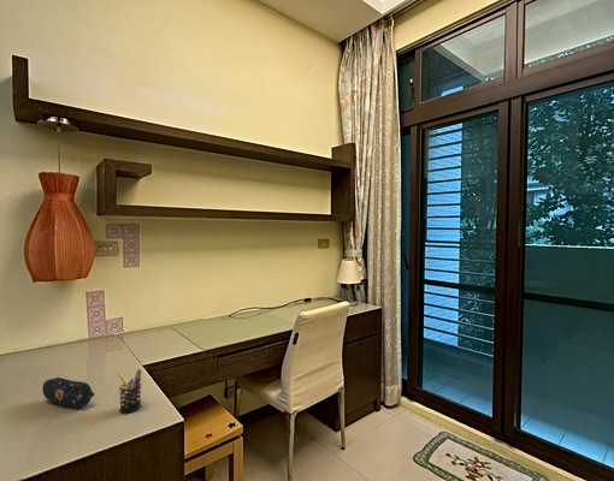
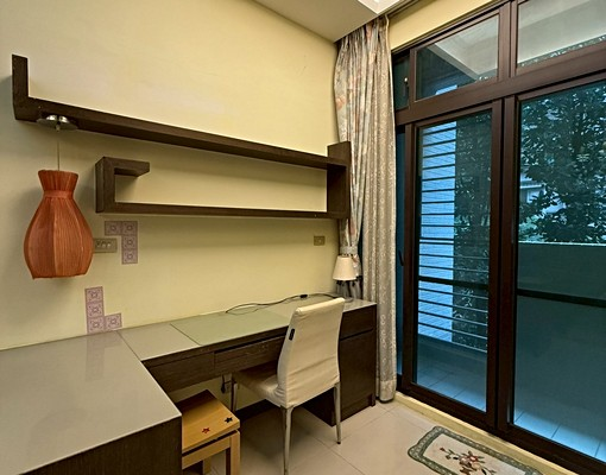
- pen holder (132, 387)
- pencil case (66, 392)
